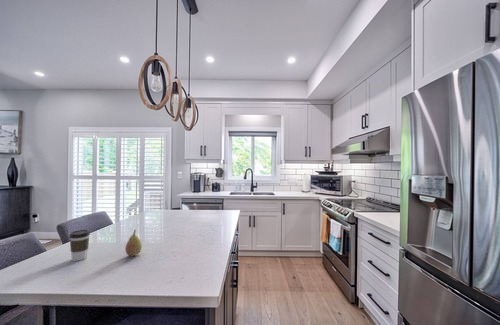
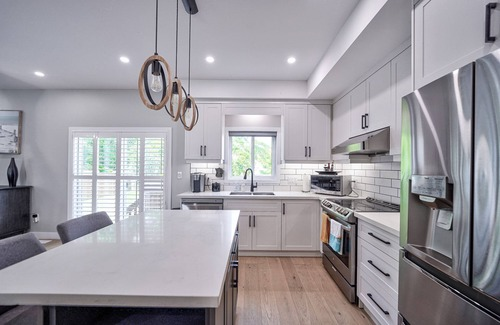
- coffee cup (79, 245)
- fruit (133, 242)
